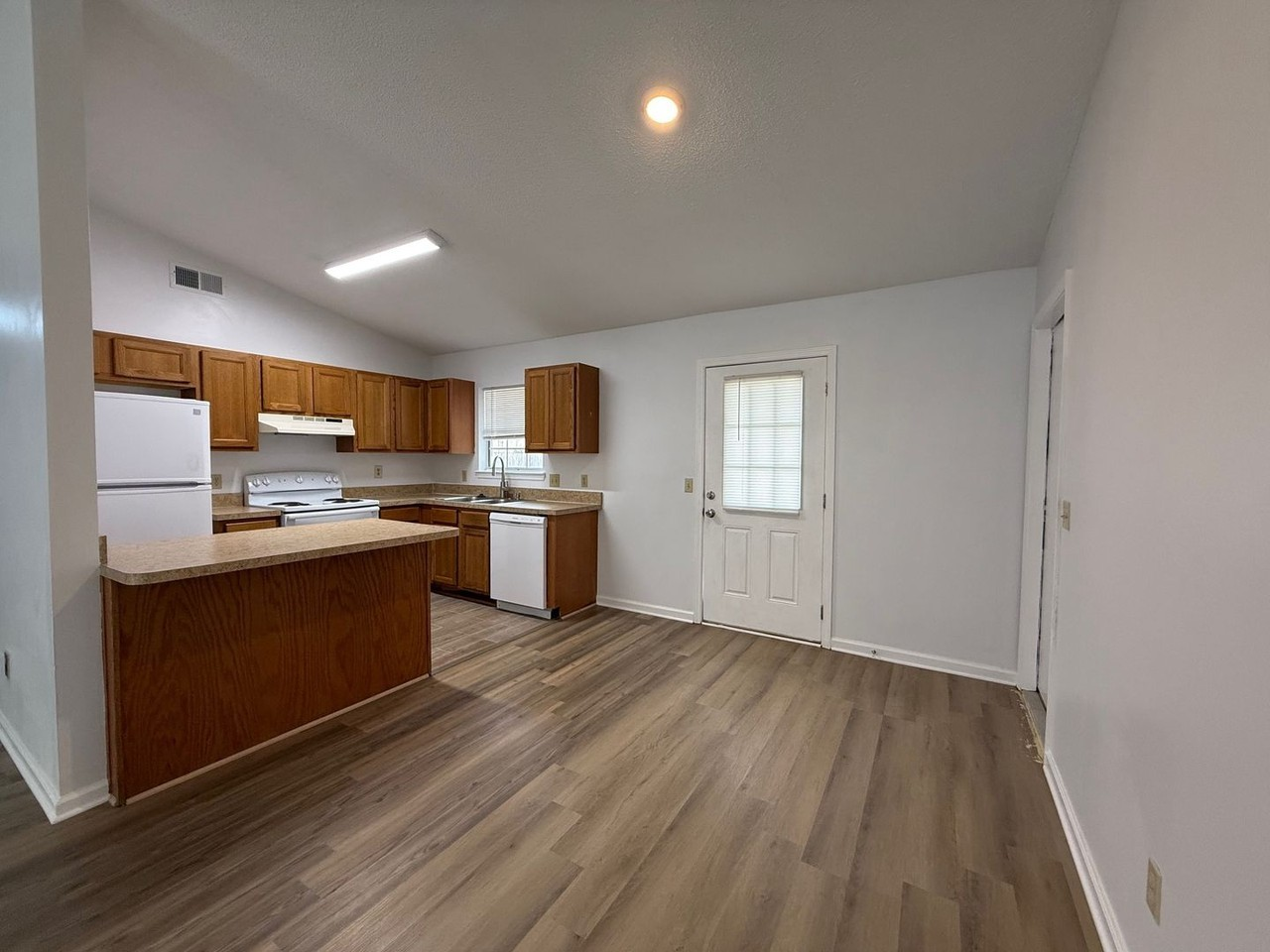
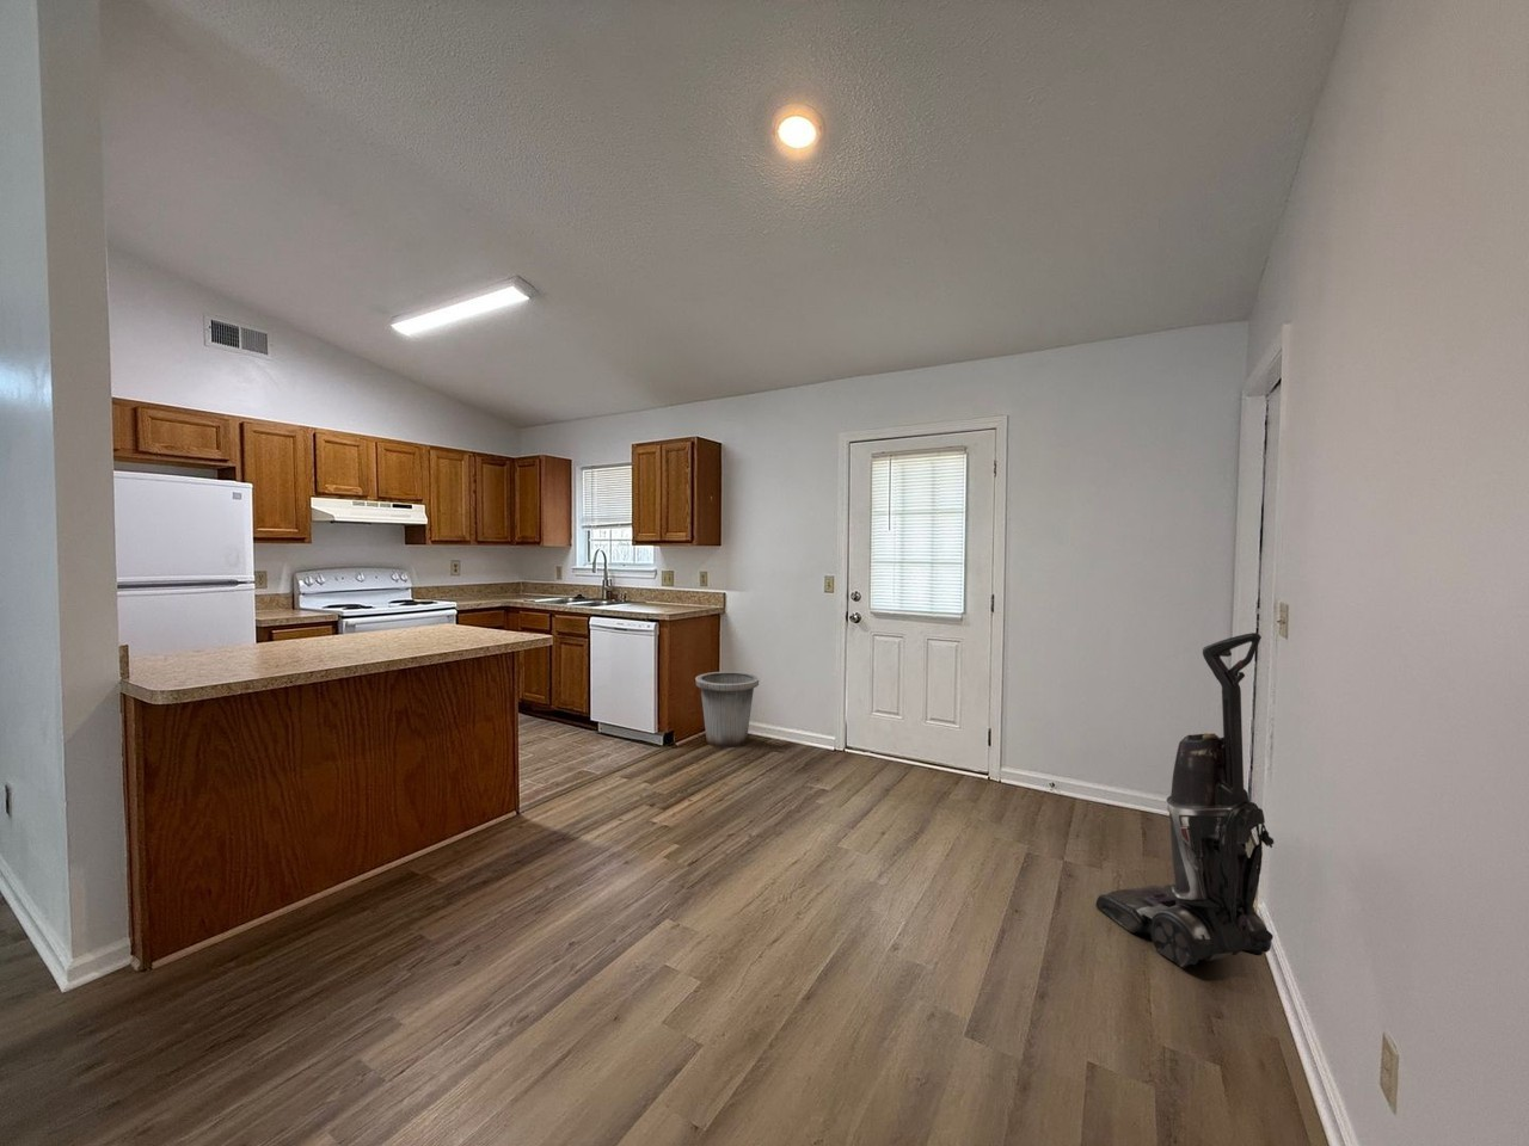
+ vacuum cleaner (1181, 780)
+ trash can (726, 709)
